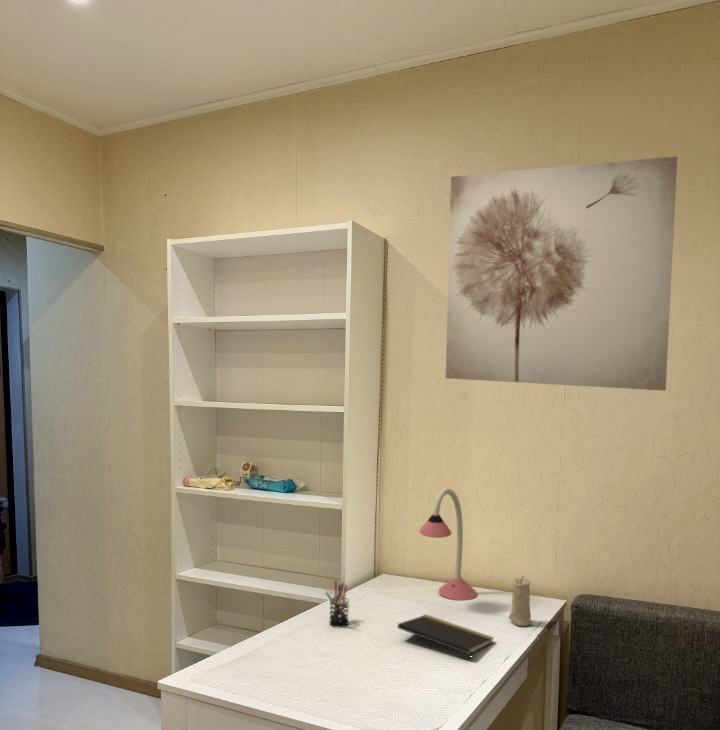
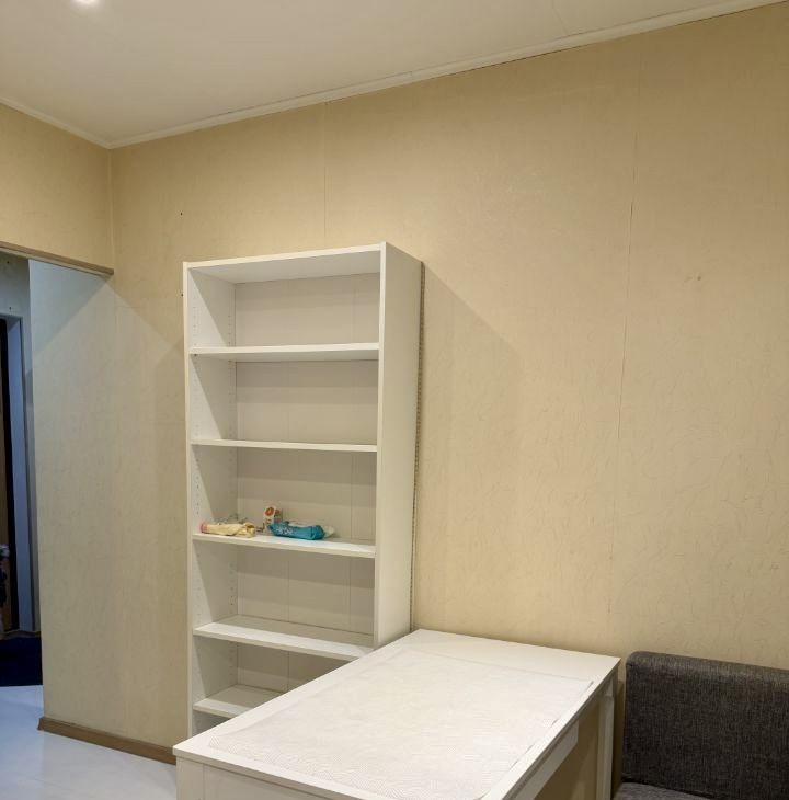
- wall art (552, 277)
- notepad (445, 633)
- candle (521, 599)
- desk lamp (447, 536)
- pen holder (336, 603)
